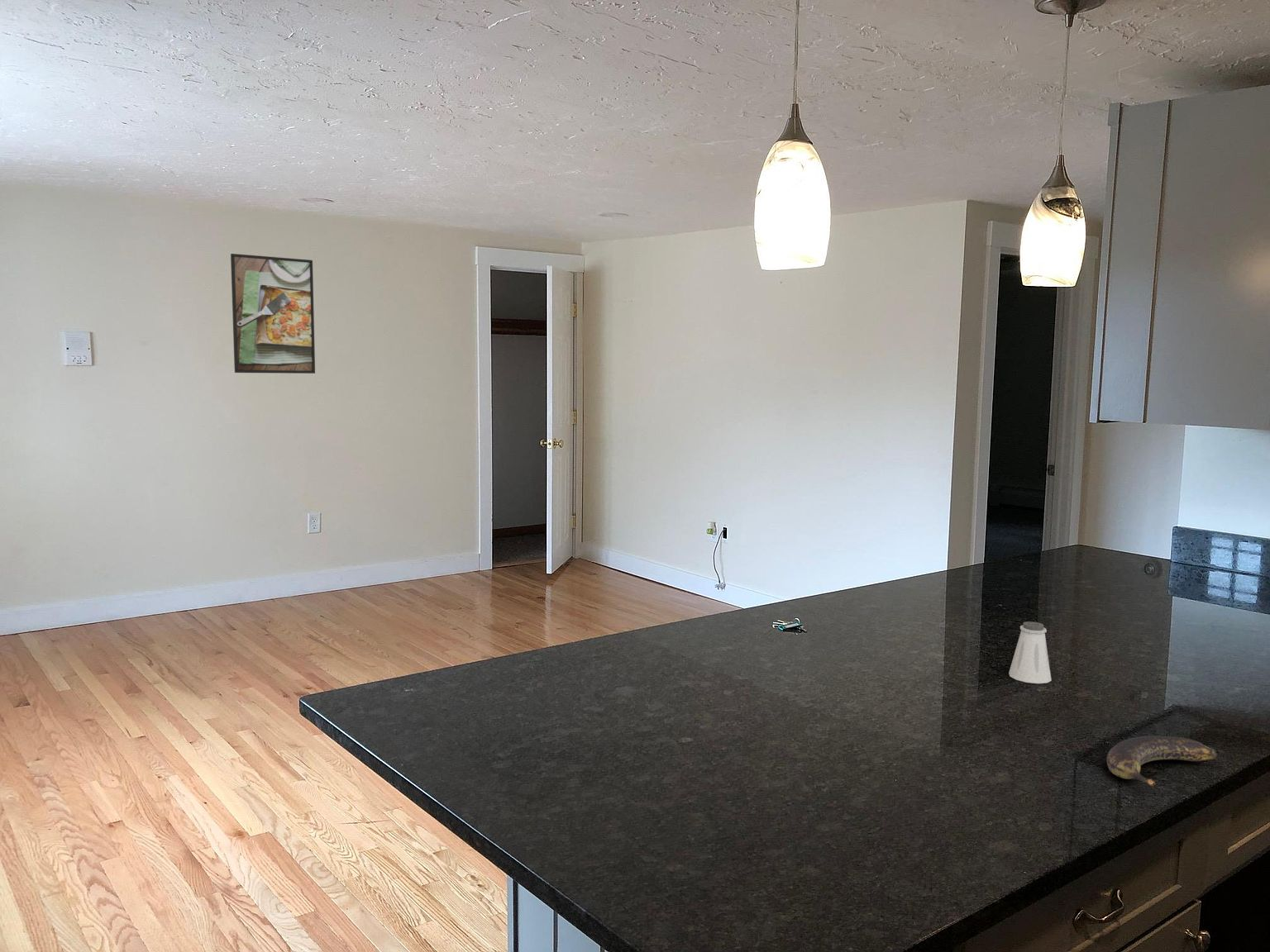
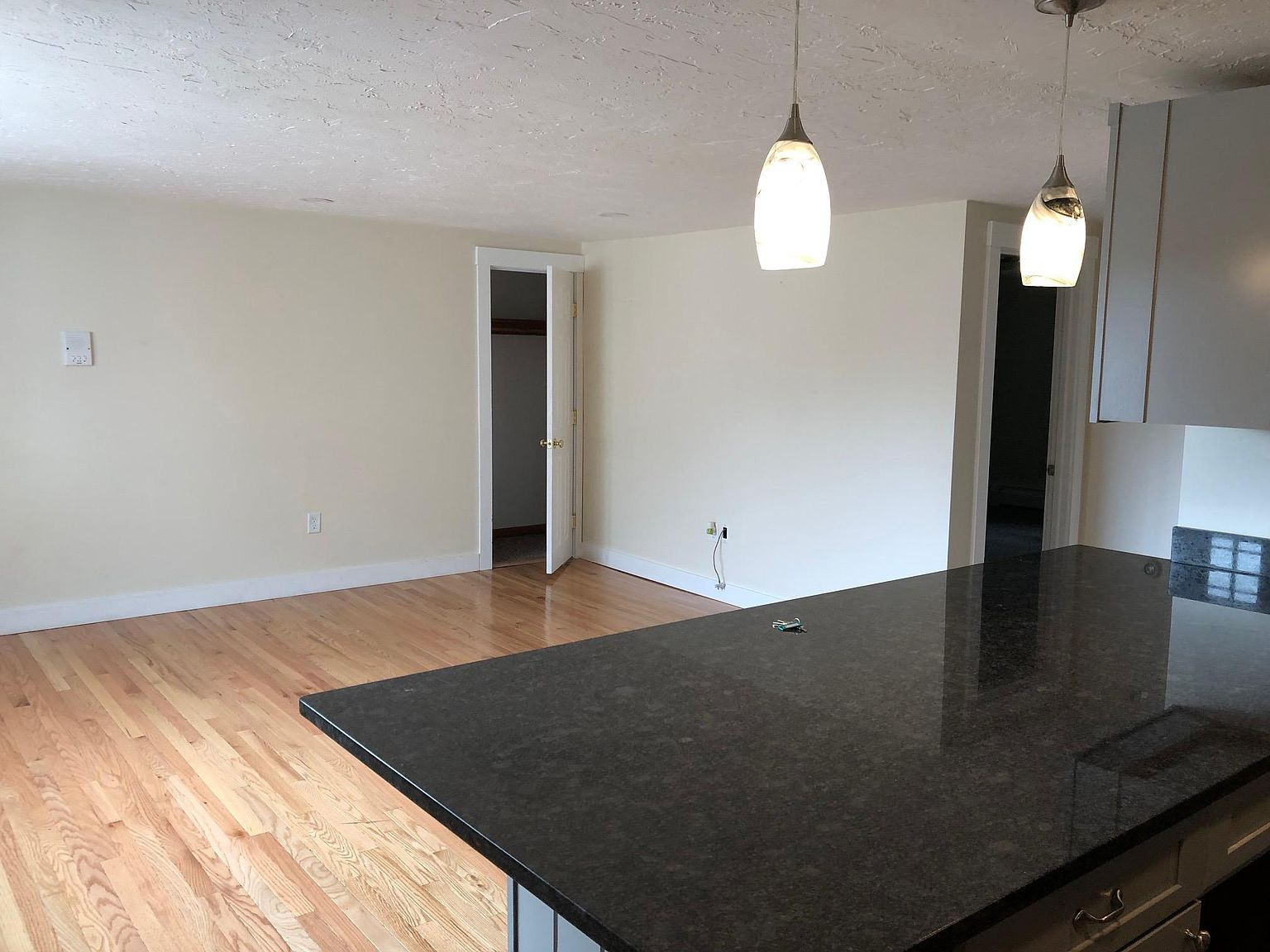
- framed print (274, 315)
- banana (1152, 758)
- saltshaker (1031, 650)
